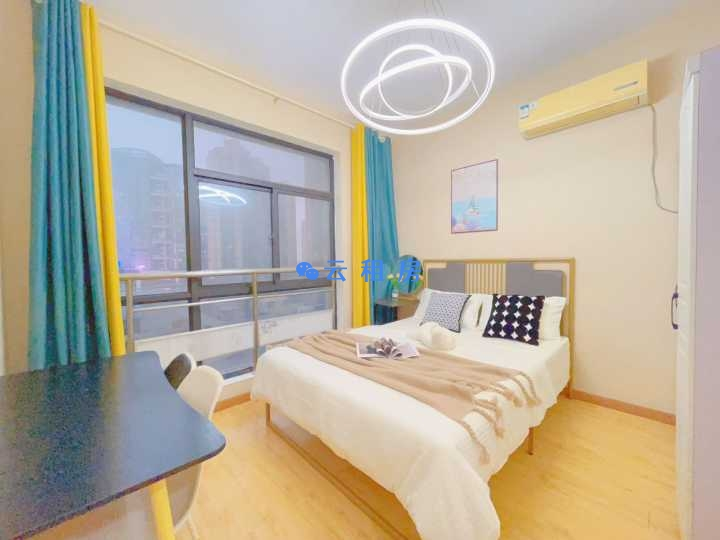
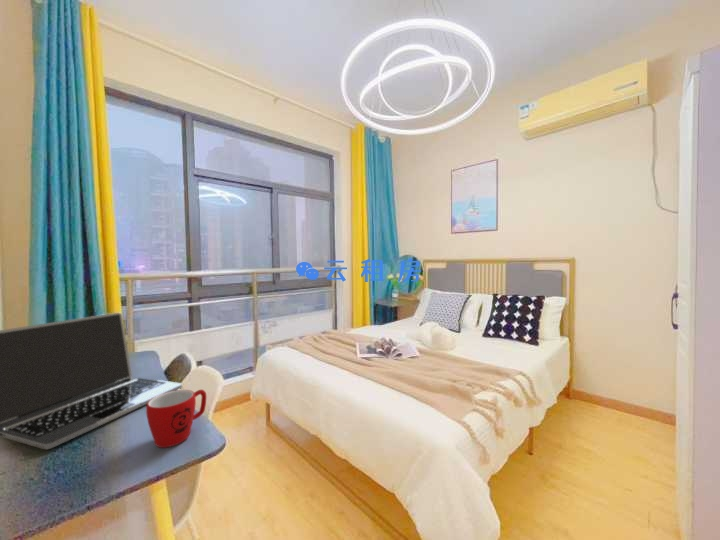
+ laptop (92, 365)
+ mug (179, 415)
